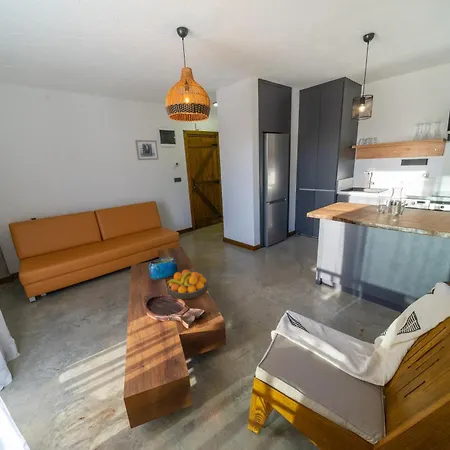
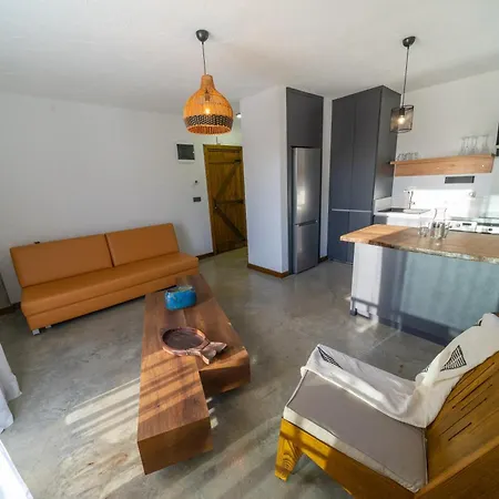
- fruit bowl (187, 280)
- wall art (147, 150)
